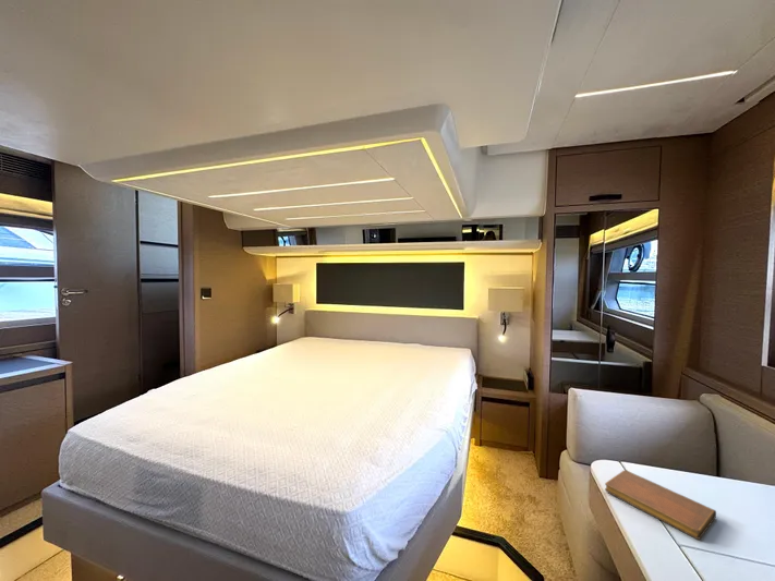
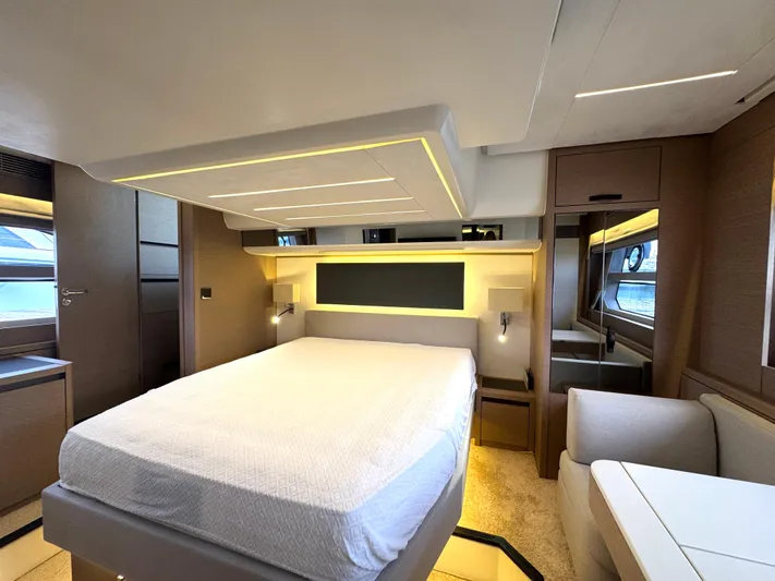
- notebook (656, 499)
